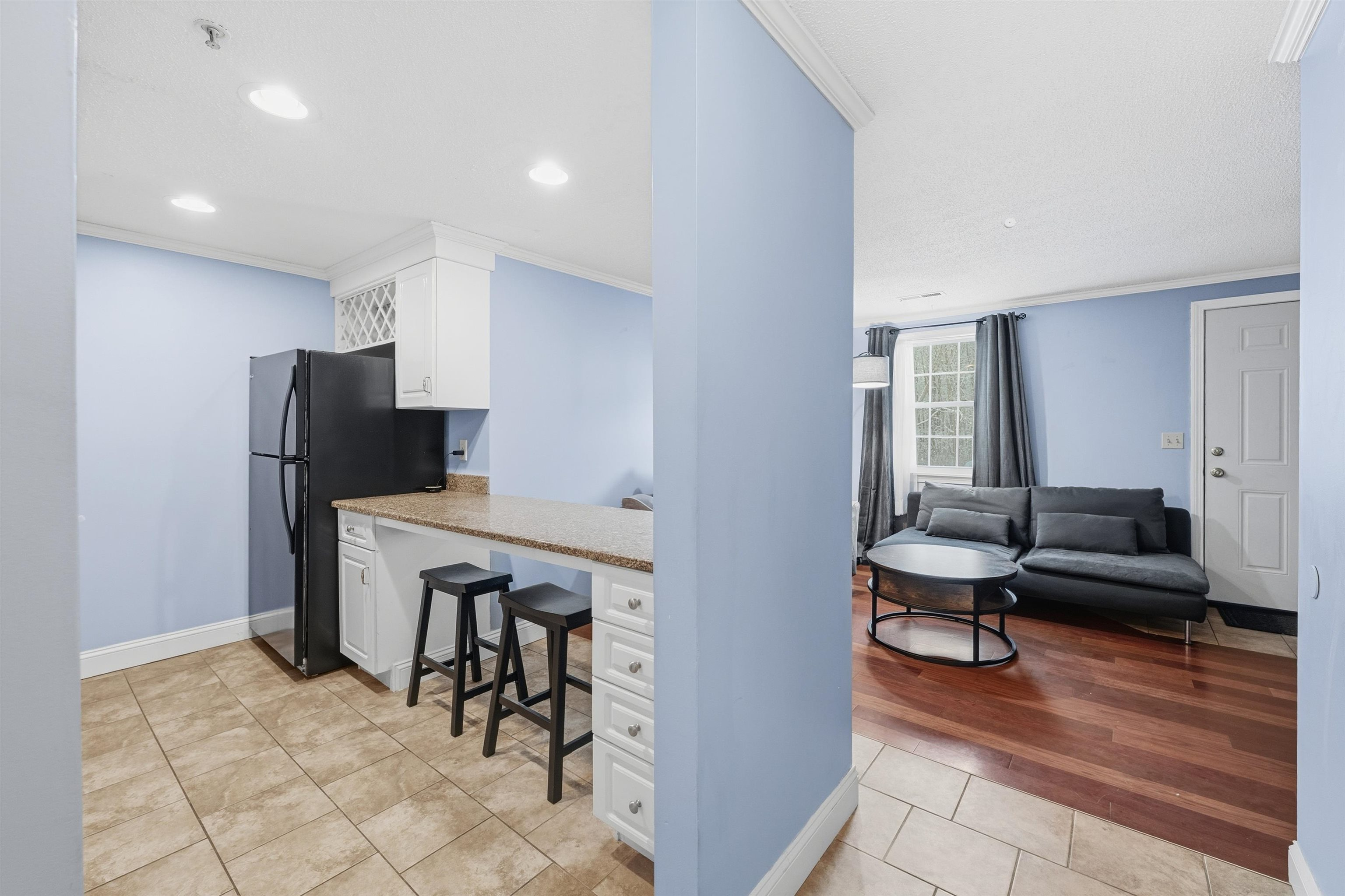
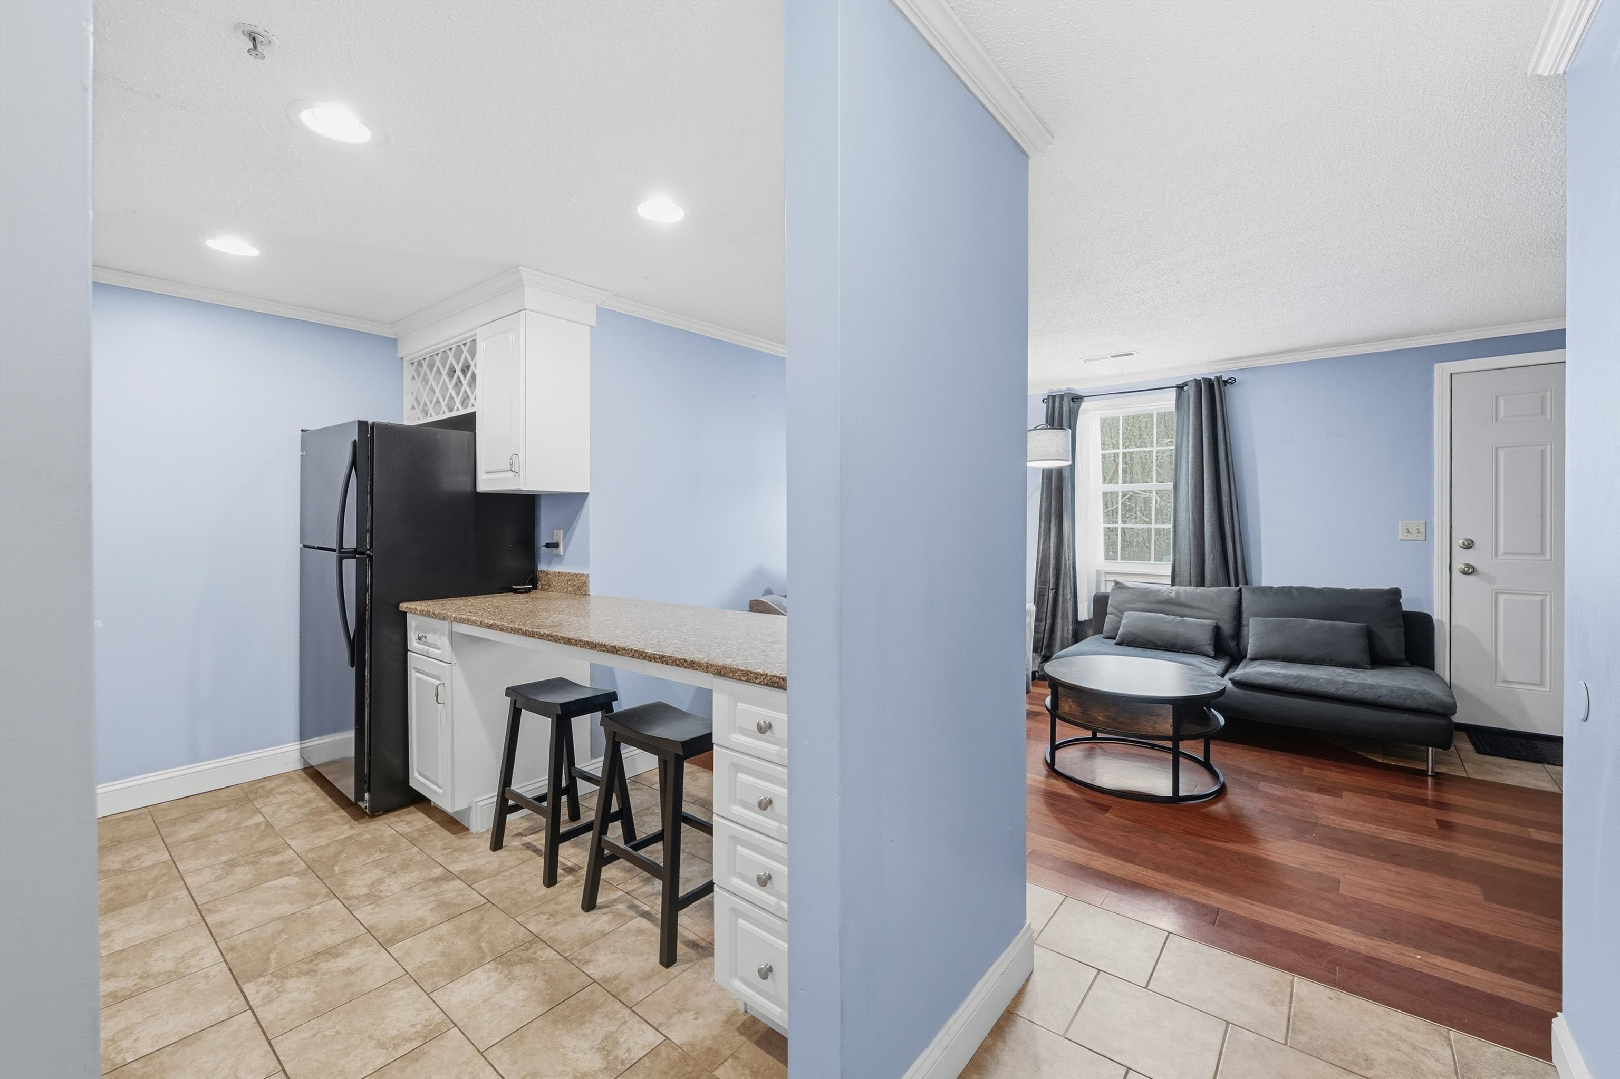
- smoke detector (1010, 223)
